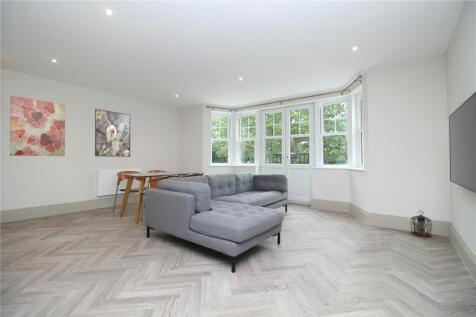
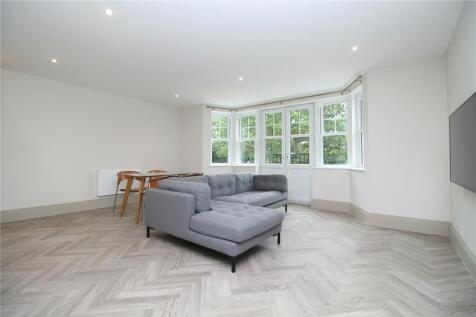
- lantern (421, 222)
- wall art (39, 128)
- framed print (113, 134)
